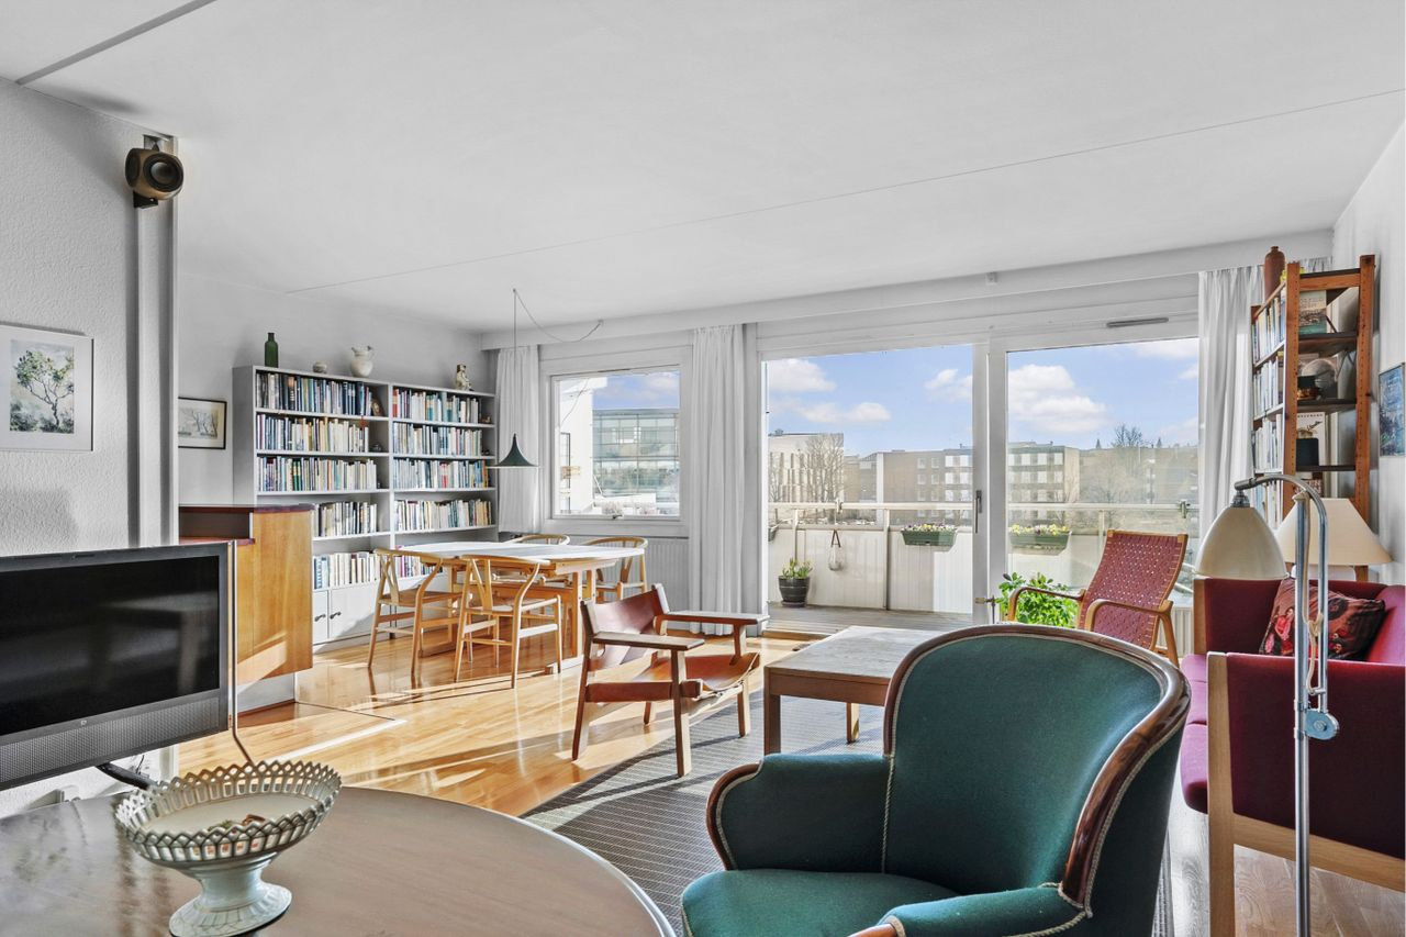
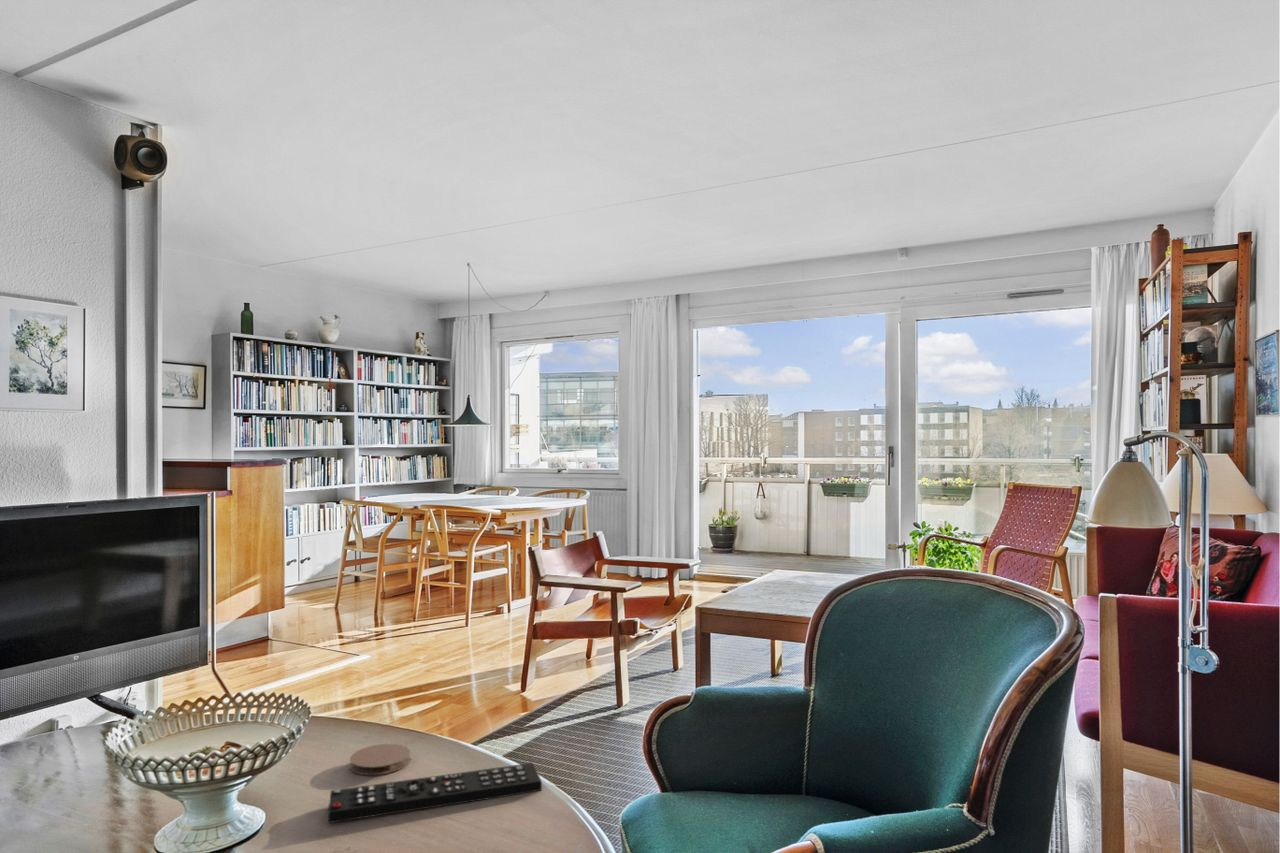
+ remote control (436, 789)
+ coaster (380, 758)
